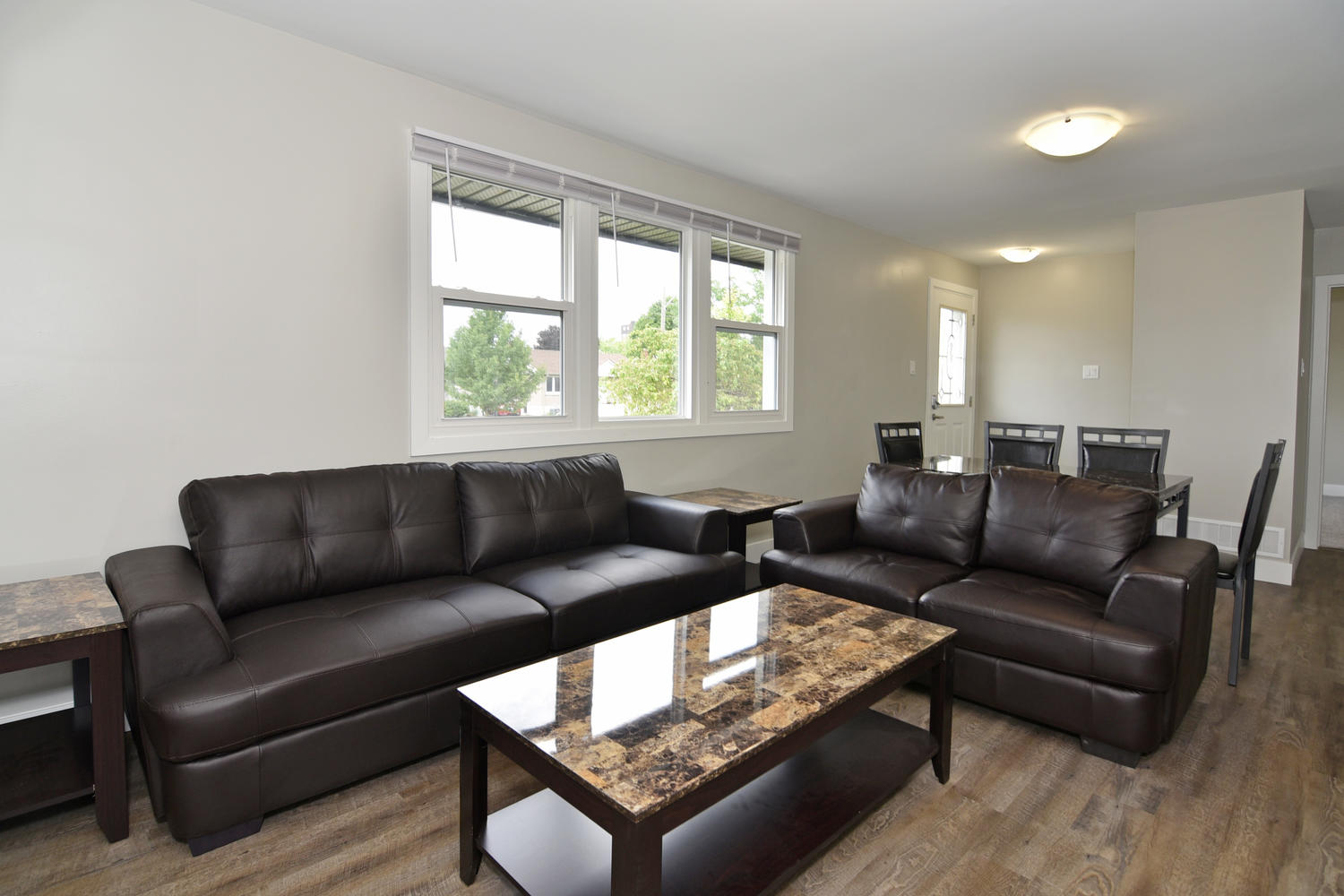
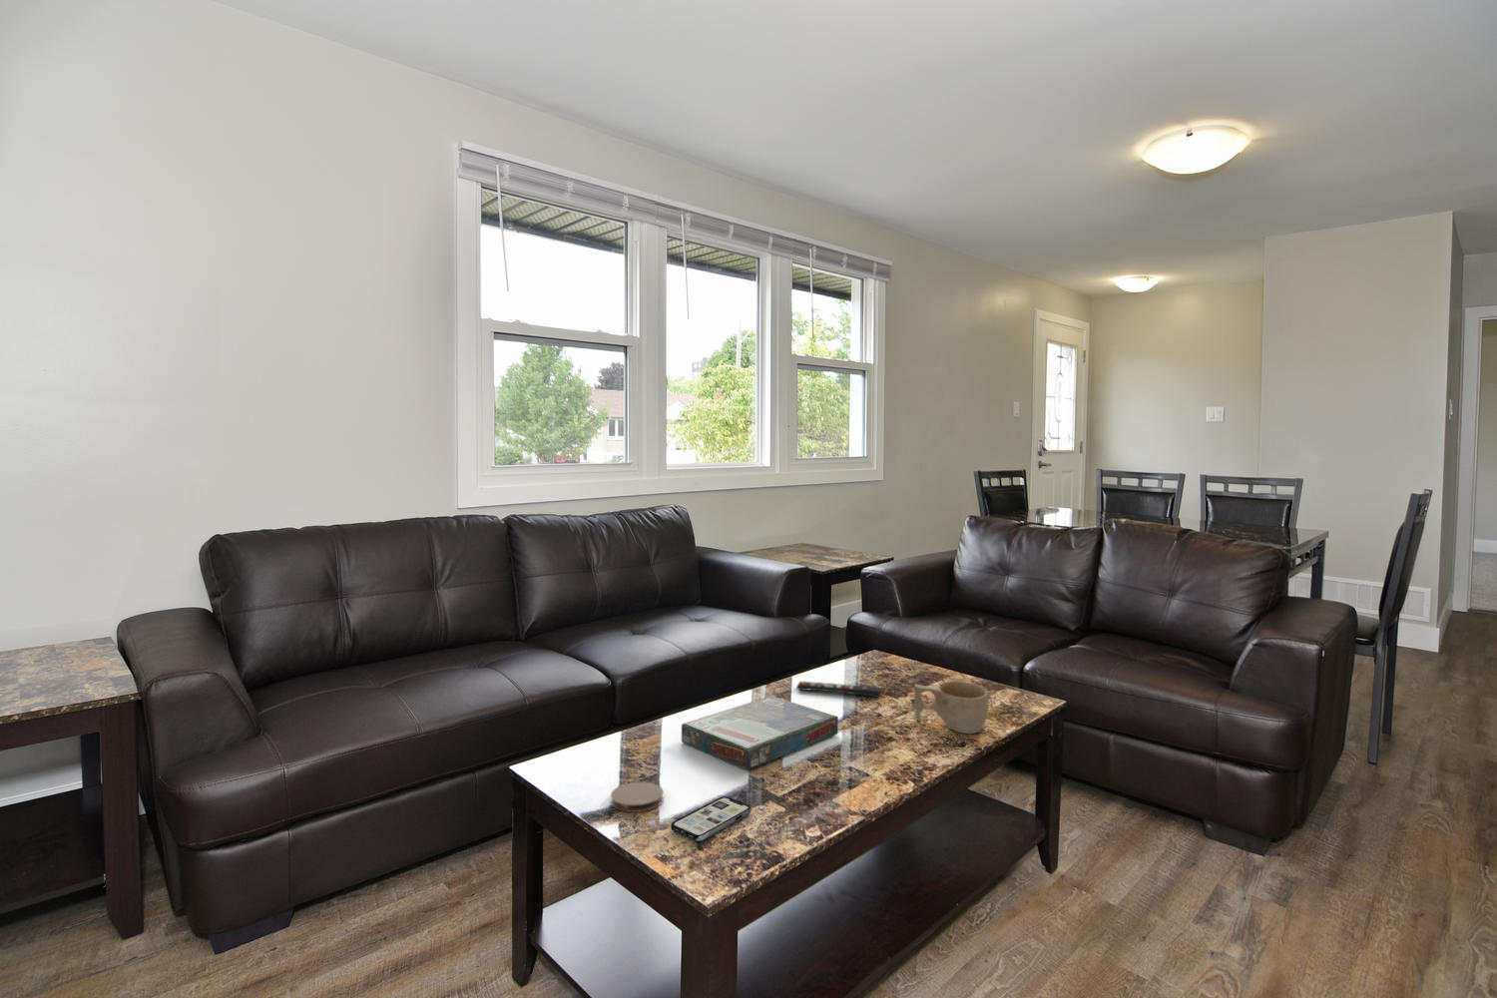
+ phone case (712, 818)
+ coaster (637, 796)
+ board game (761, 728)
+ cup (950, 706)
+ remote control (839, 688)
